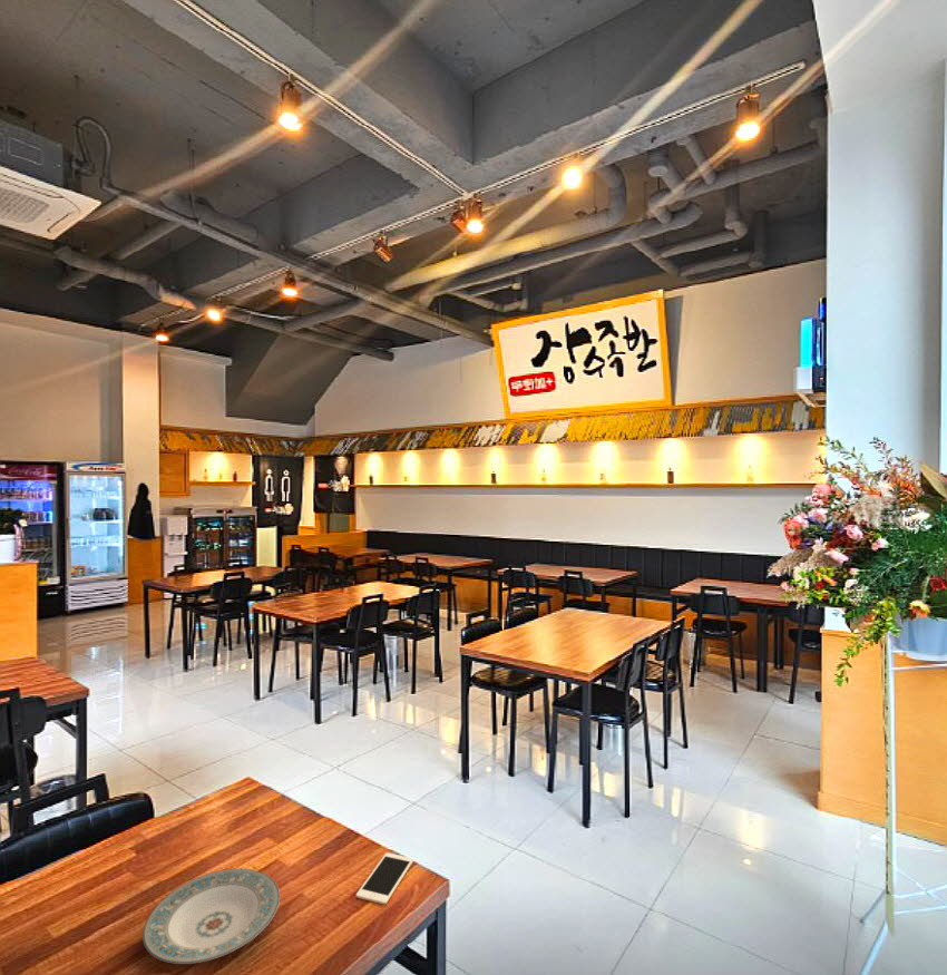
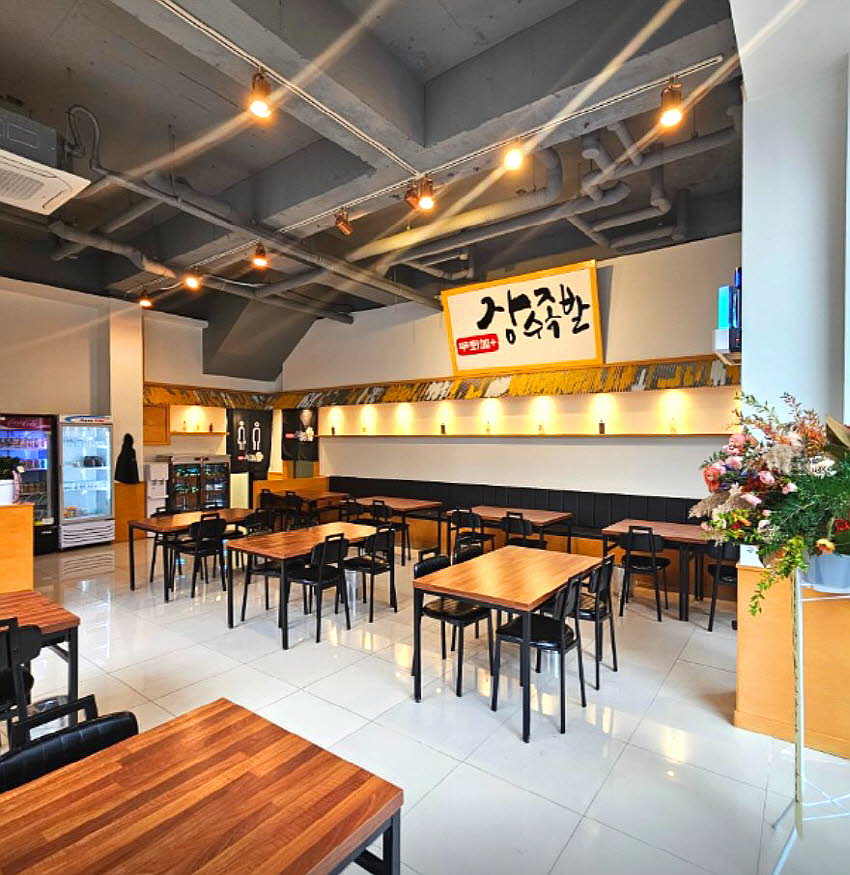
- plate (214, 918)
- cell phone (385, 877)
